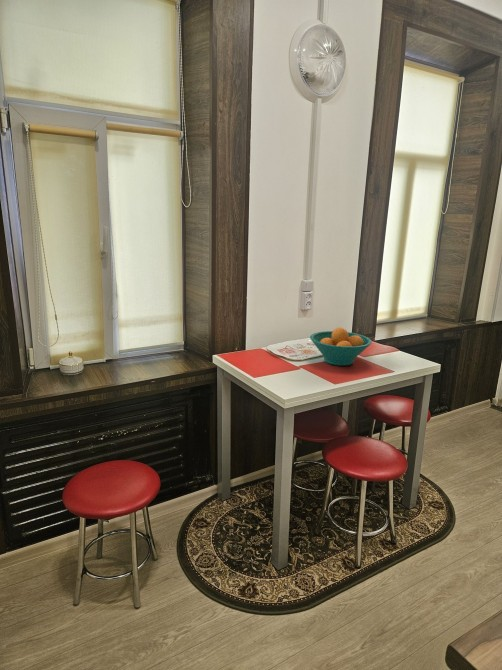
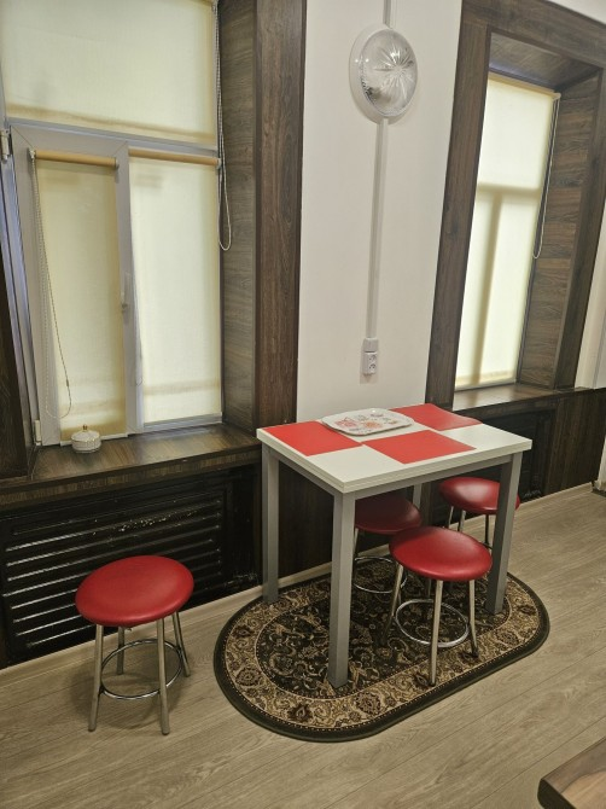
- fruit bowl (339, 344)
